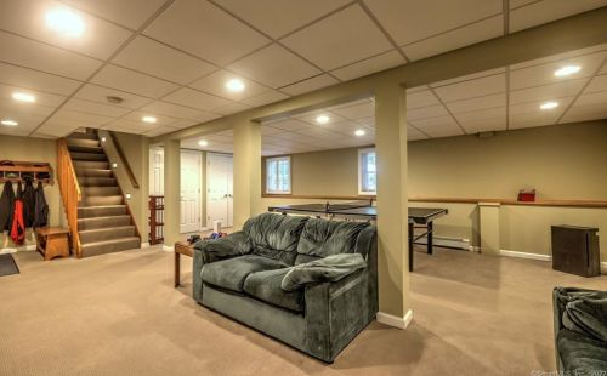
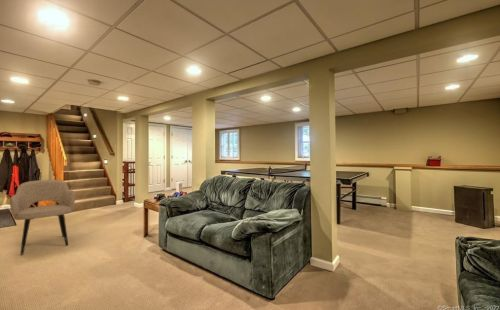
+ armchair (44, 212)
